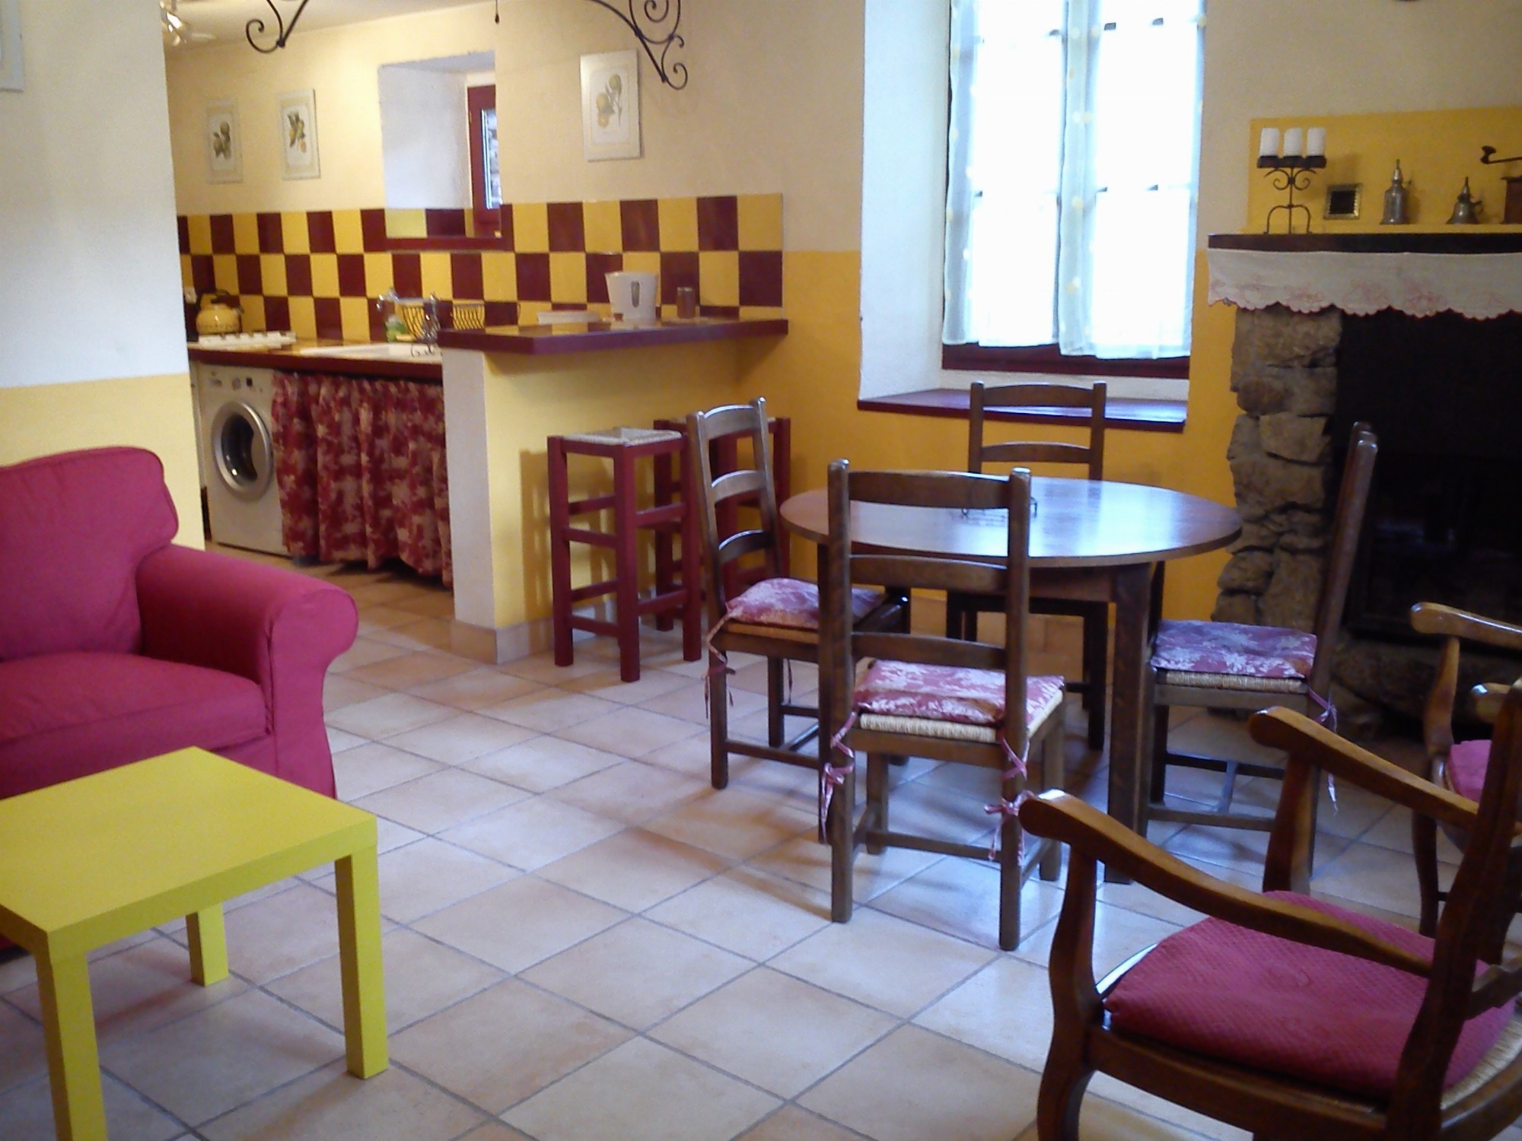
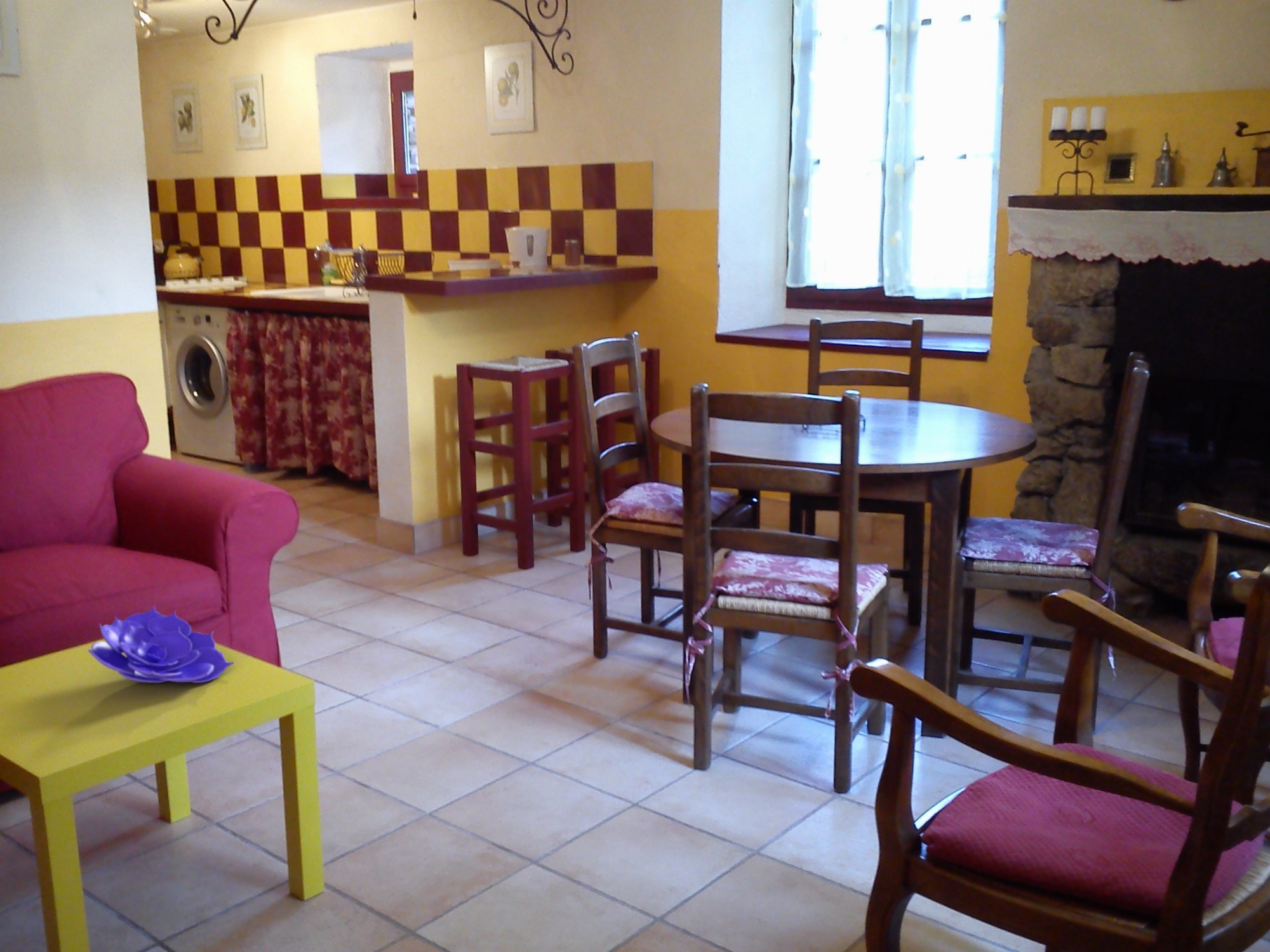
+ decorative bowl (159, 647)
